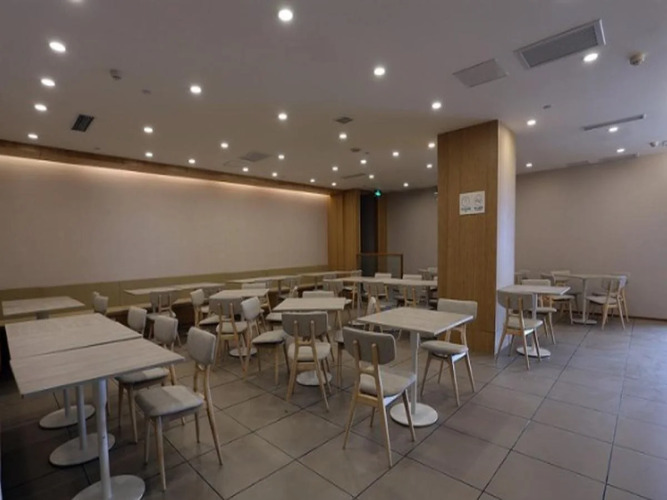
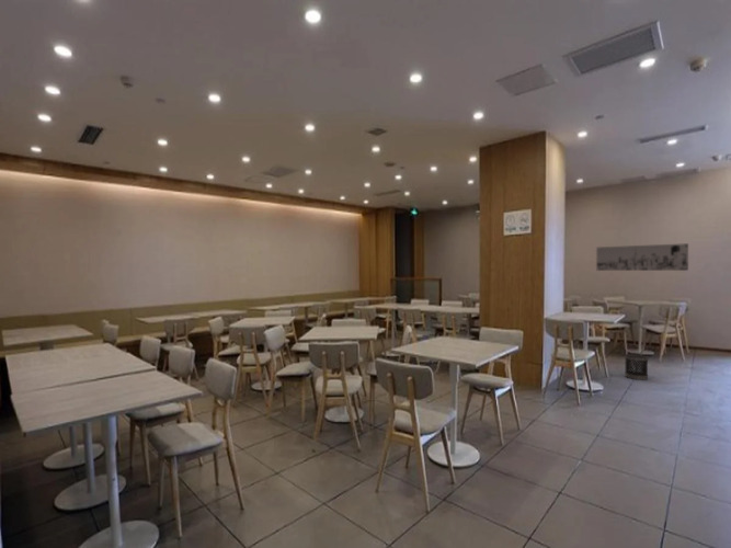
+ wastebasket (636, 366)
+ wall art (639, 258)
